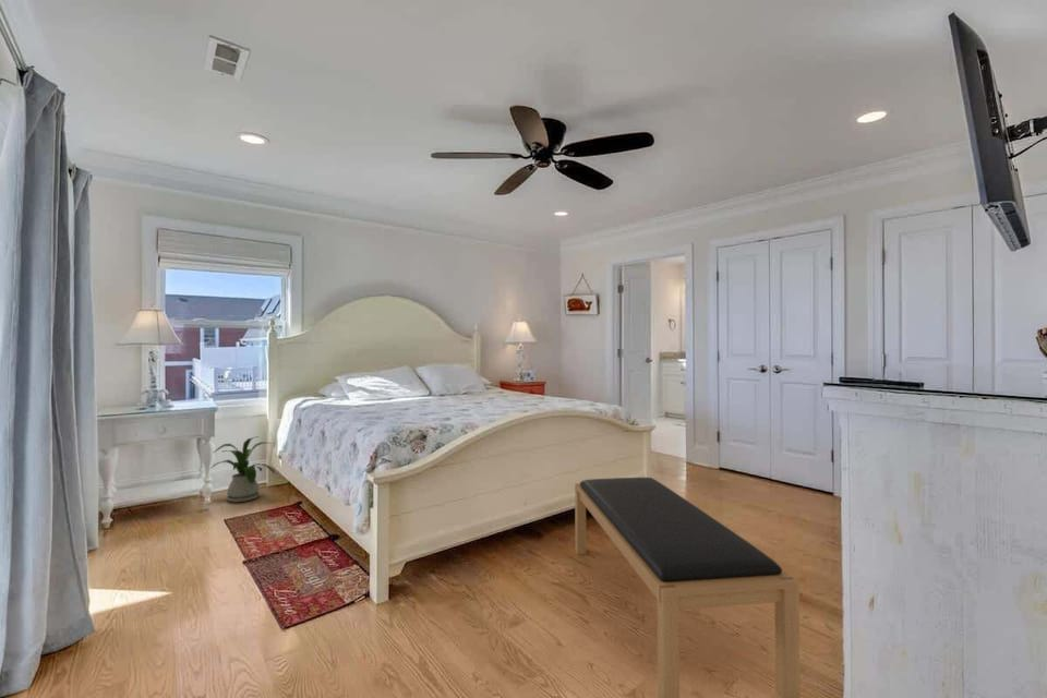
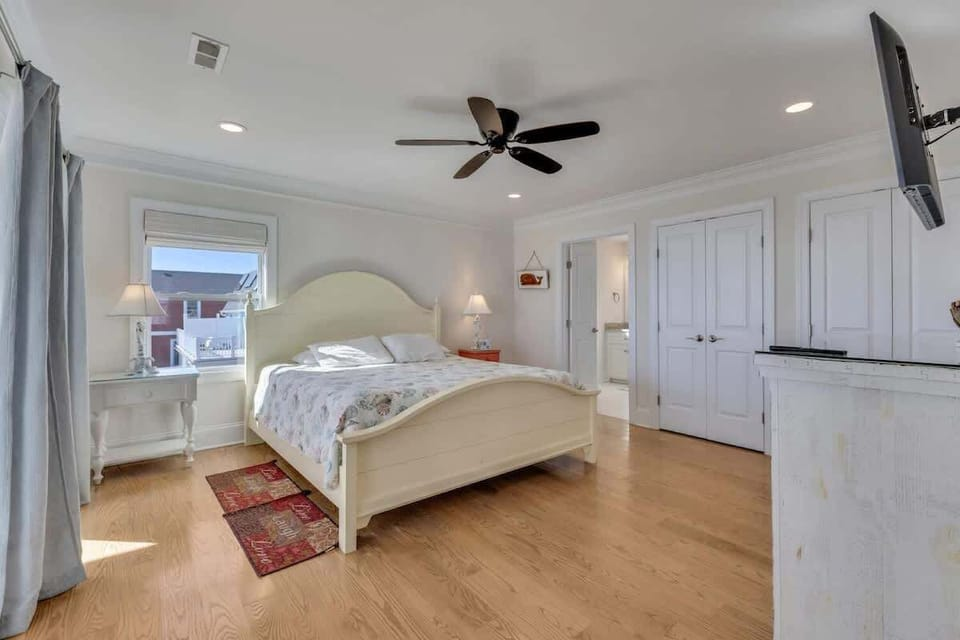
- house plant (243, 465)
- bench (657, 557)
